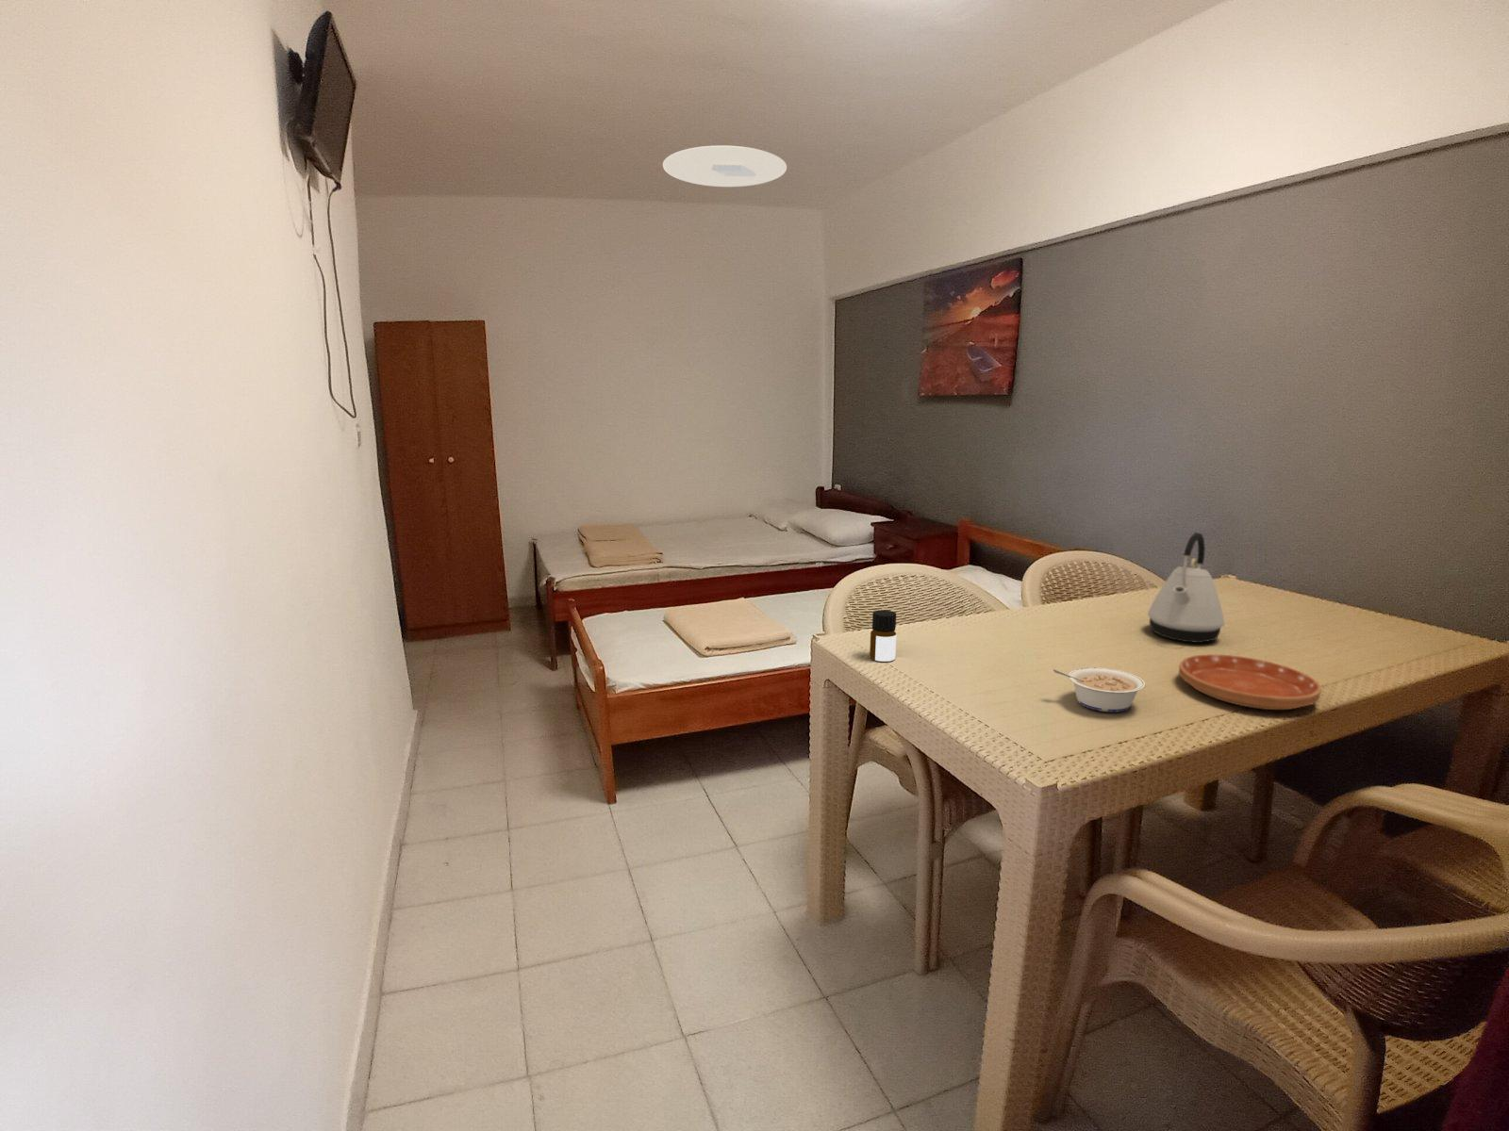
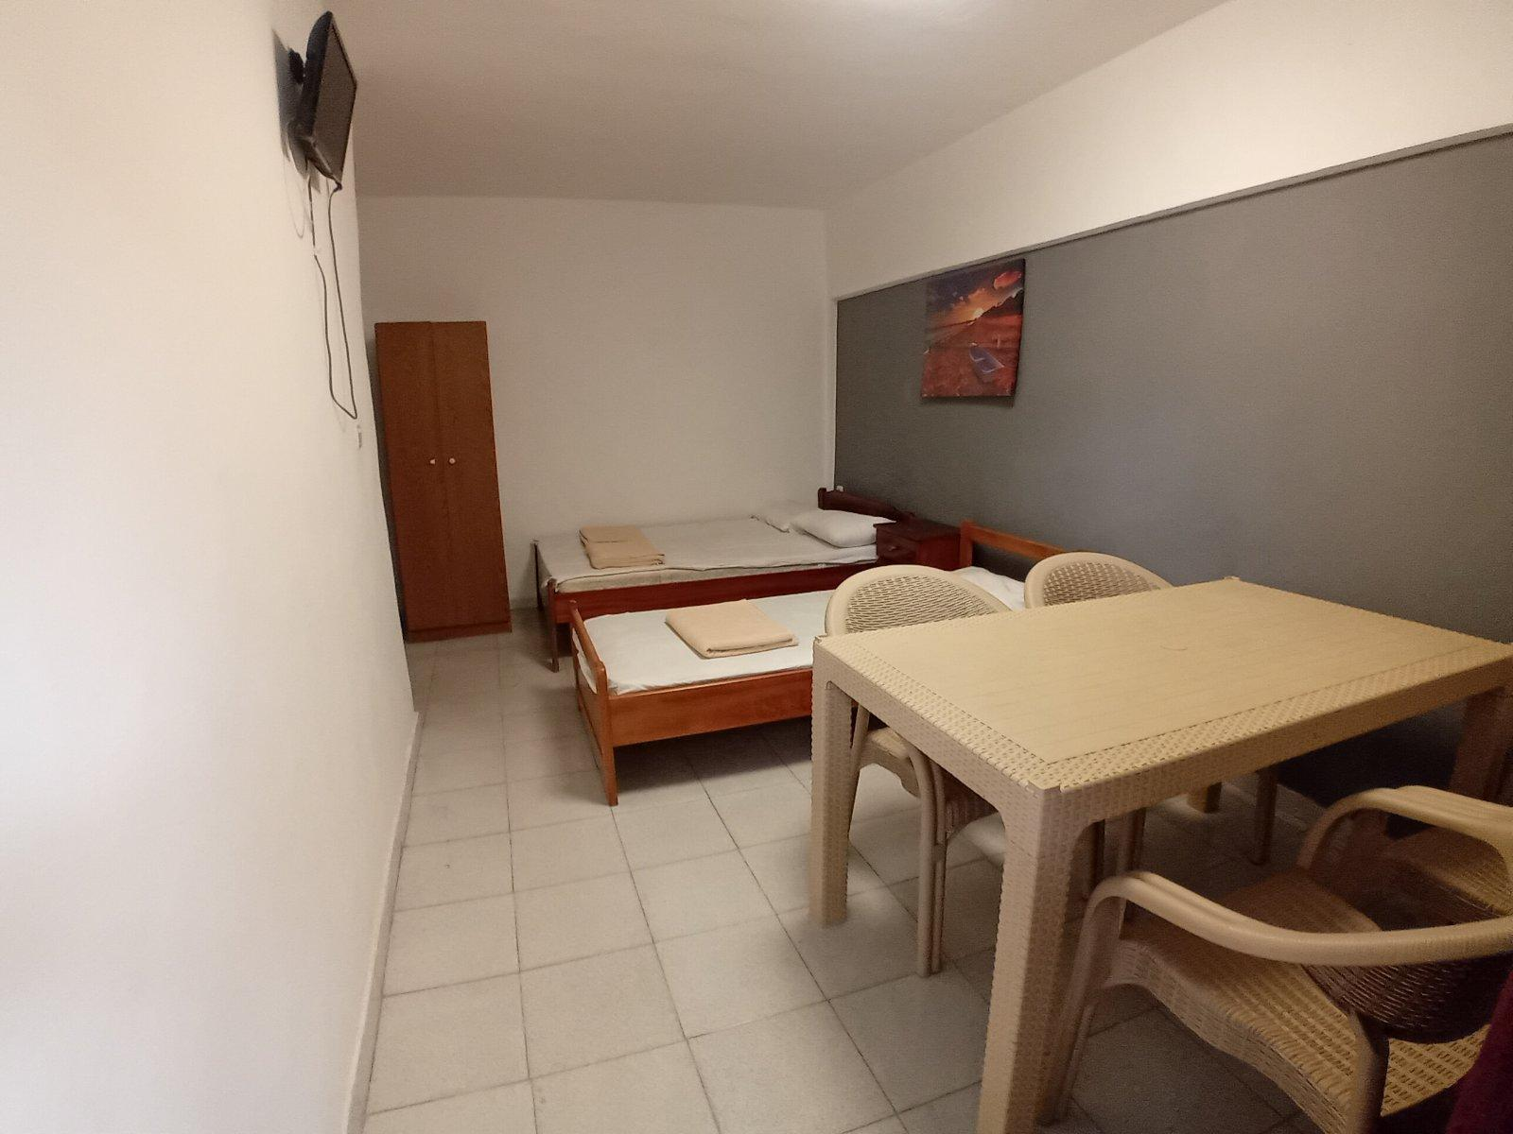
- bottle (883, 636)
- legume (1103, 689)
- ceiling light (725, 162)
- kettle (1189, 585)
- saucer (1246, 682)
